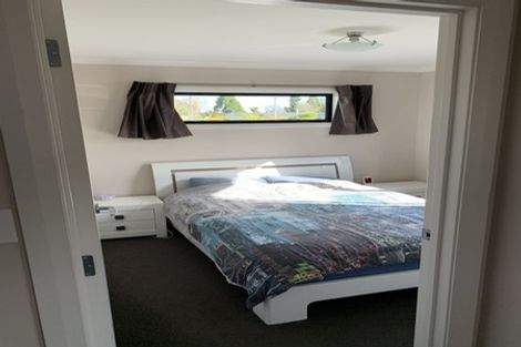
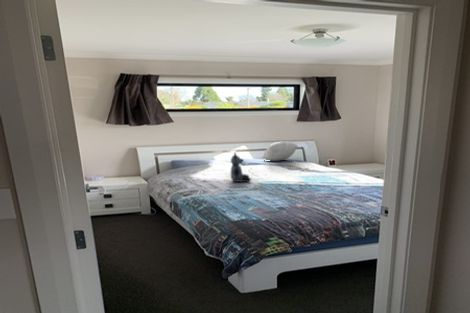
+ teddy bear (240, 166)
+ pillow (279, 151)
